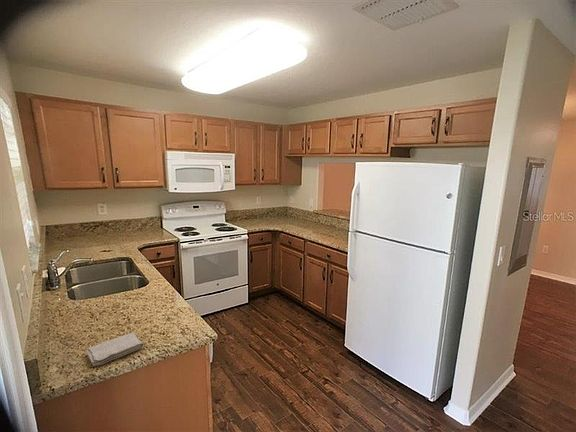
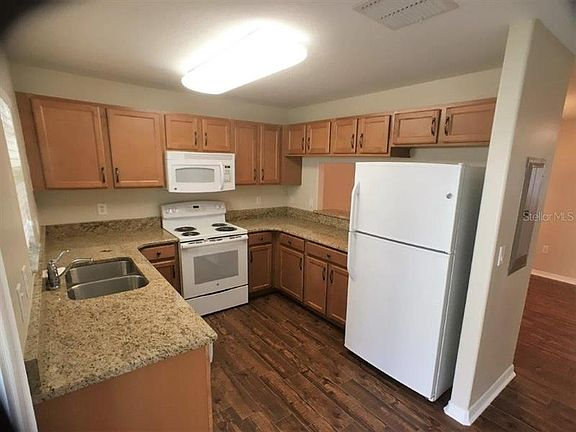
- washcloth (115, 347)
